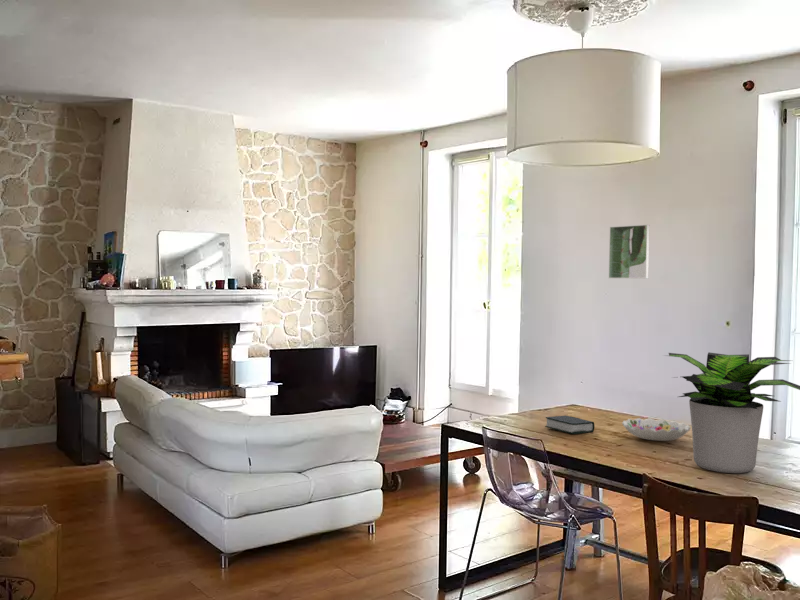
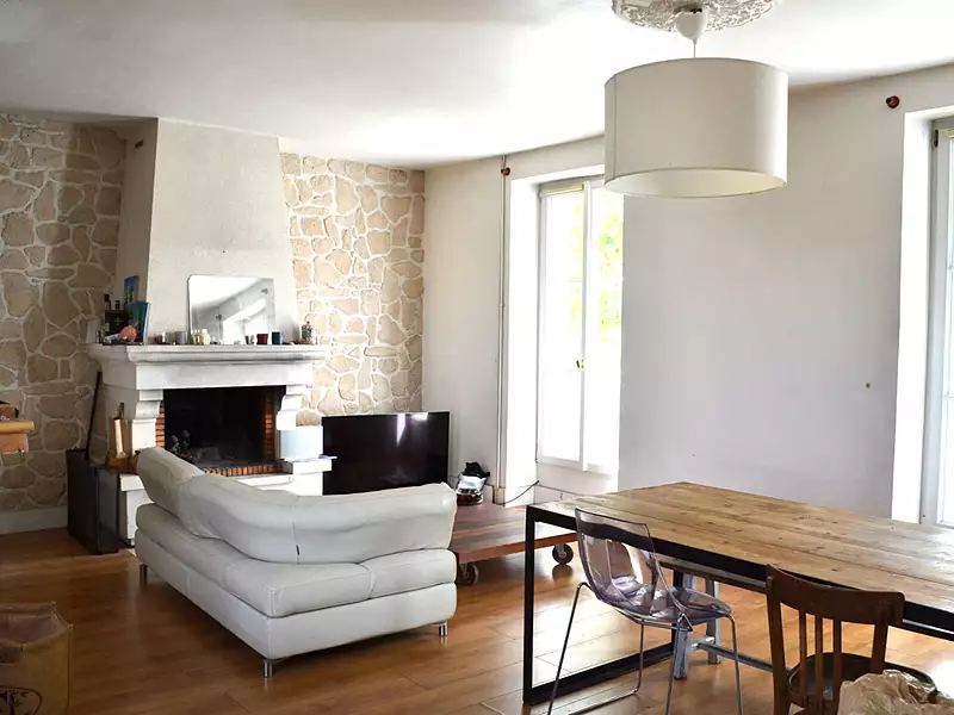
- potted plant (733, 414)
- book (569, 424)
- decorative bowl (655, 431)
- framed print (628, 252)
